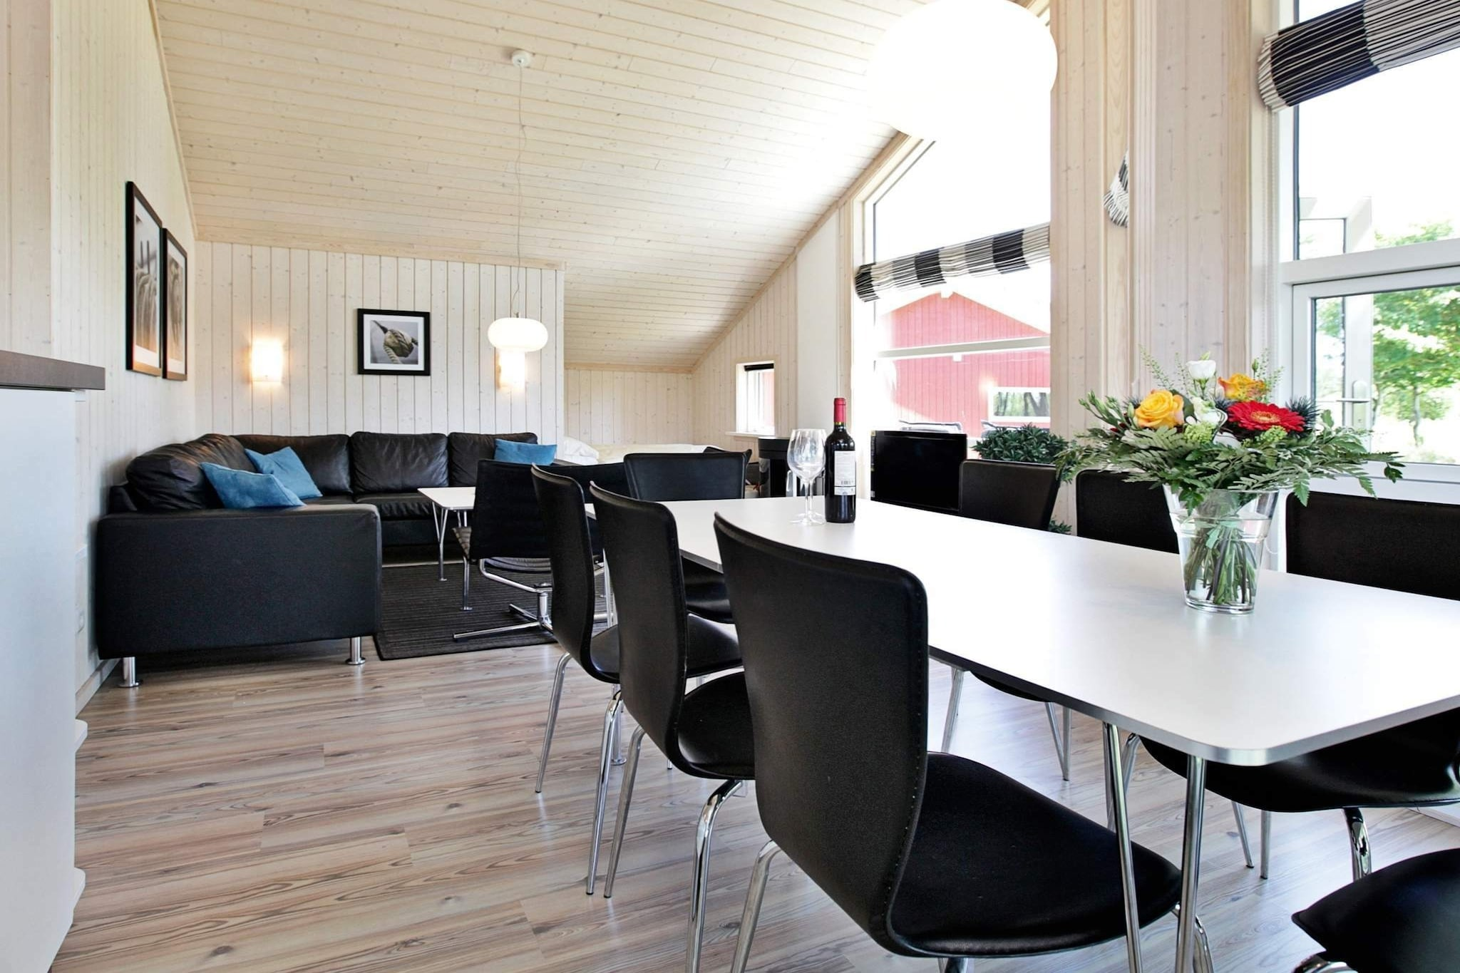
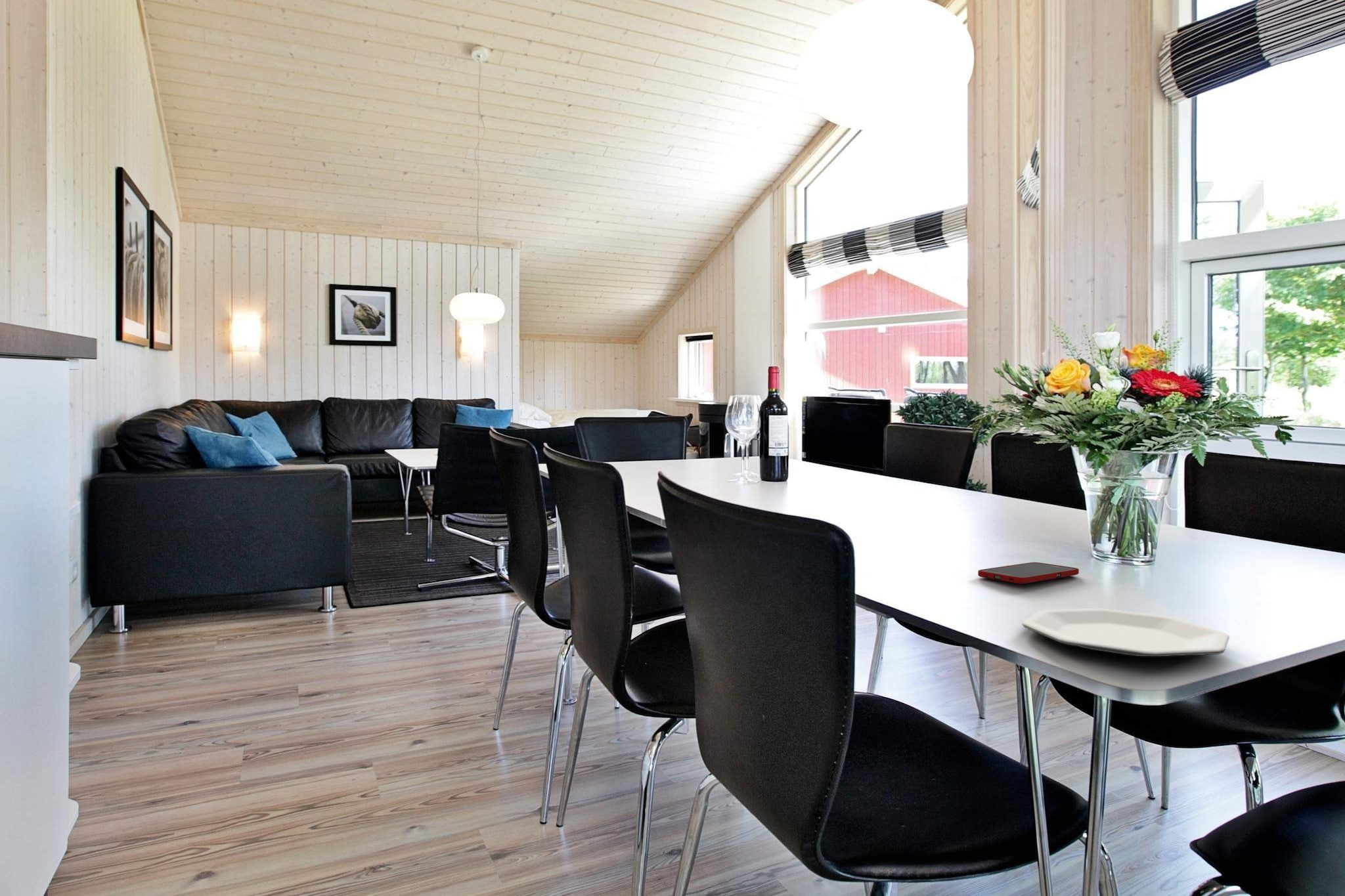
+ plate (1122, 634)
+ cell phone (1028, 572)
